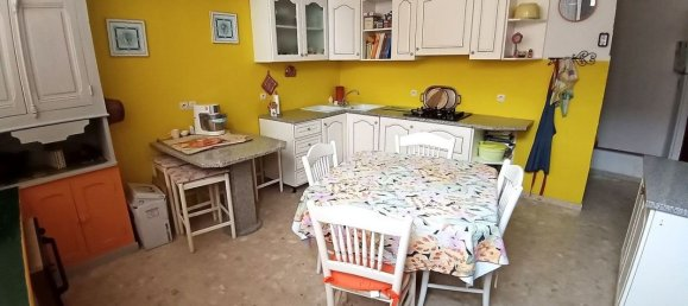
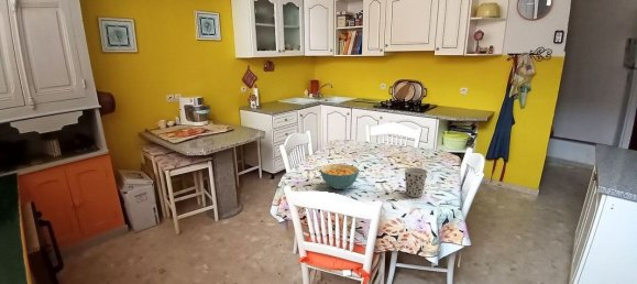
+ cup (415, 182)
+ cereal bowl (339, 178)
